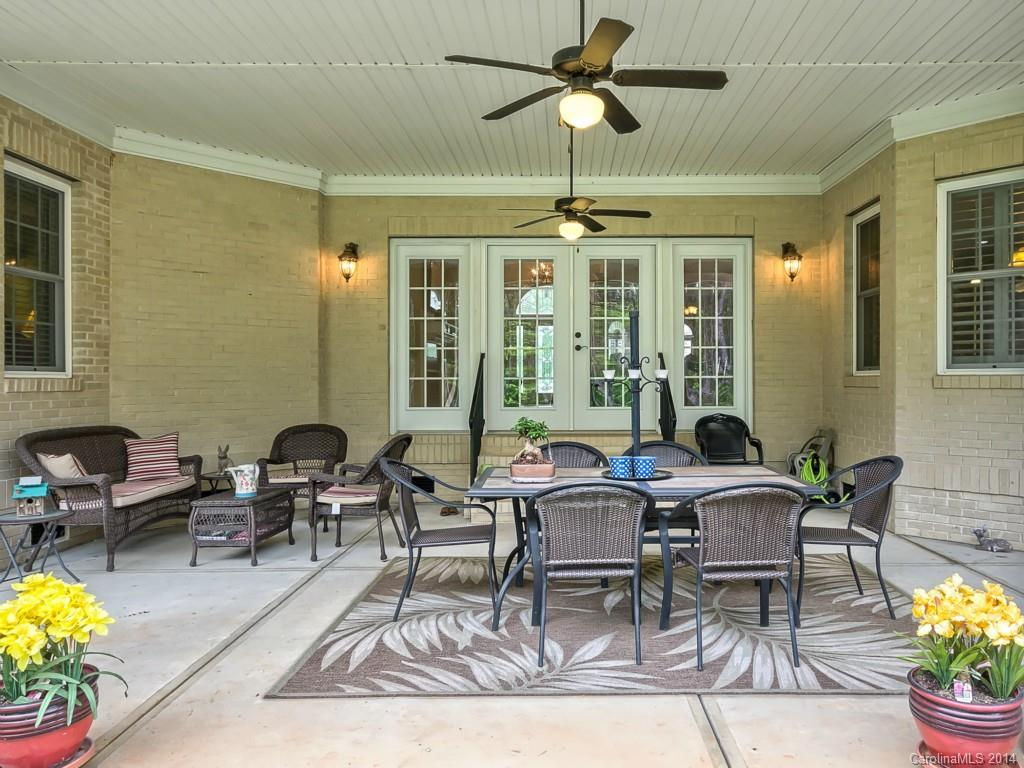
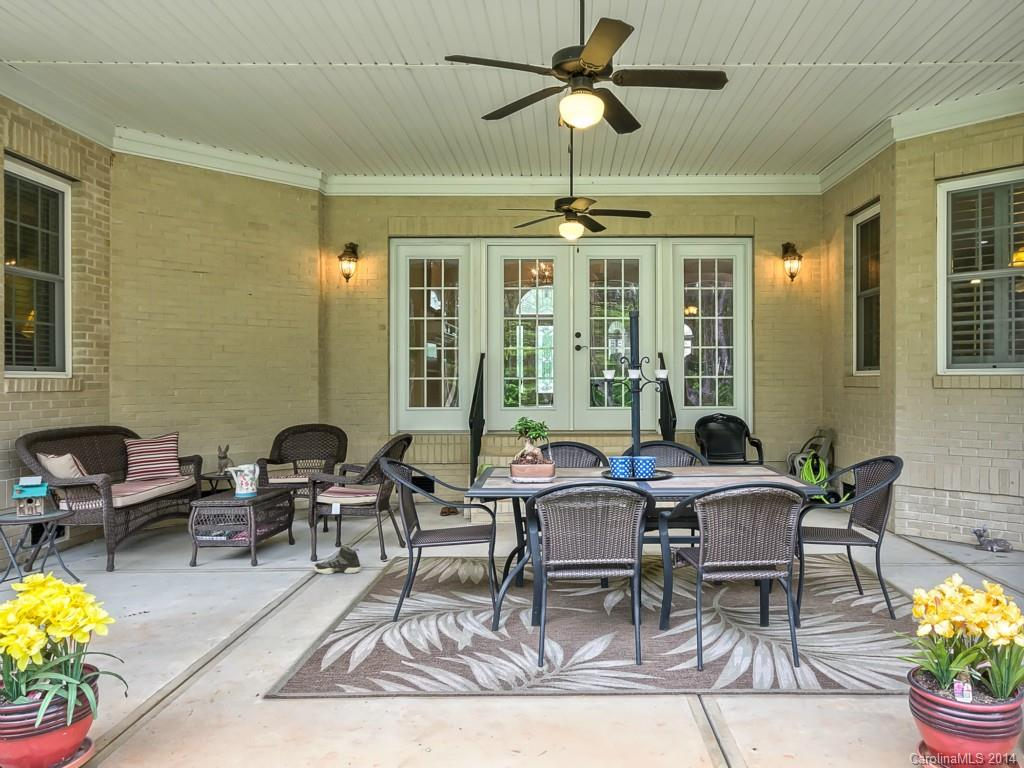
+ sneaker (337, 558)
